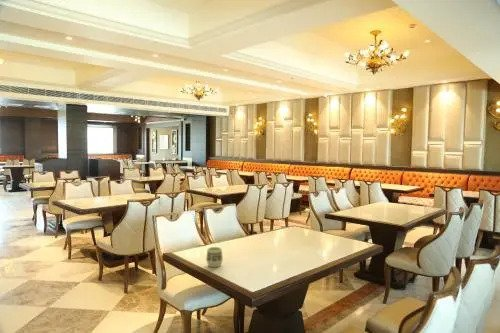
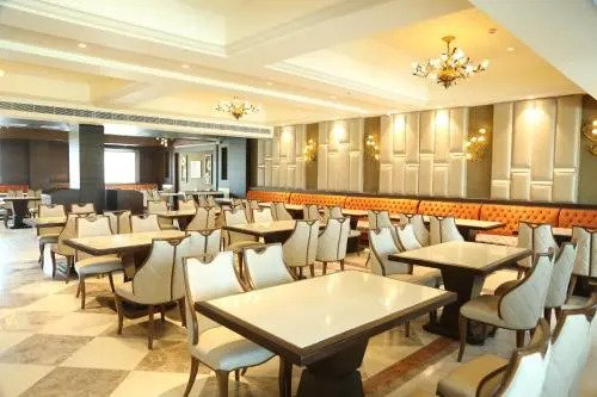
- cup (214, 257)
